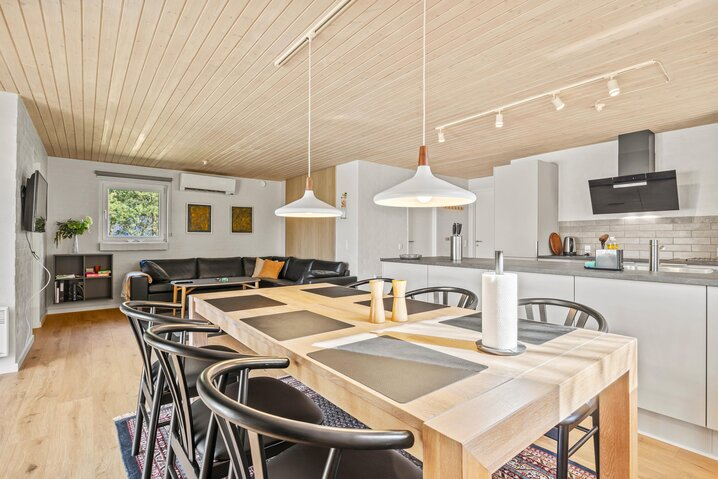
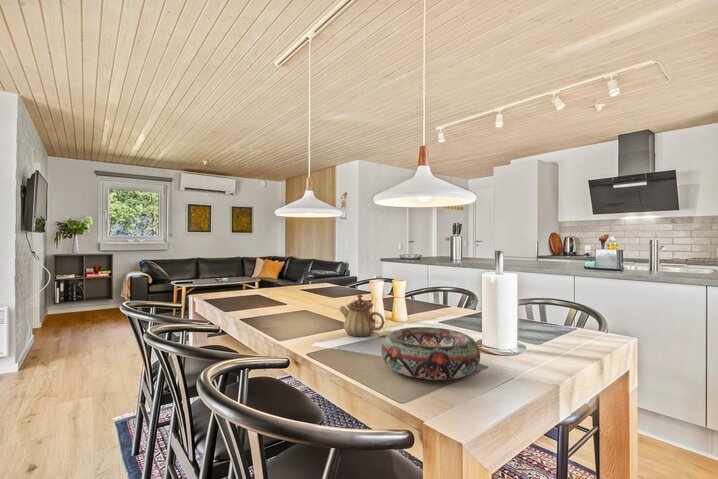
+ teapot (361, 314)
+ decorative bowl (429, 351)
